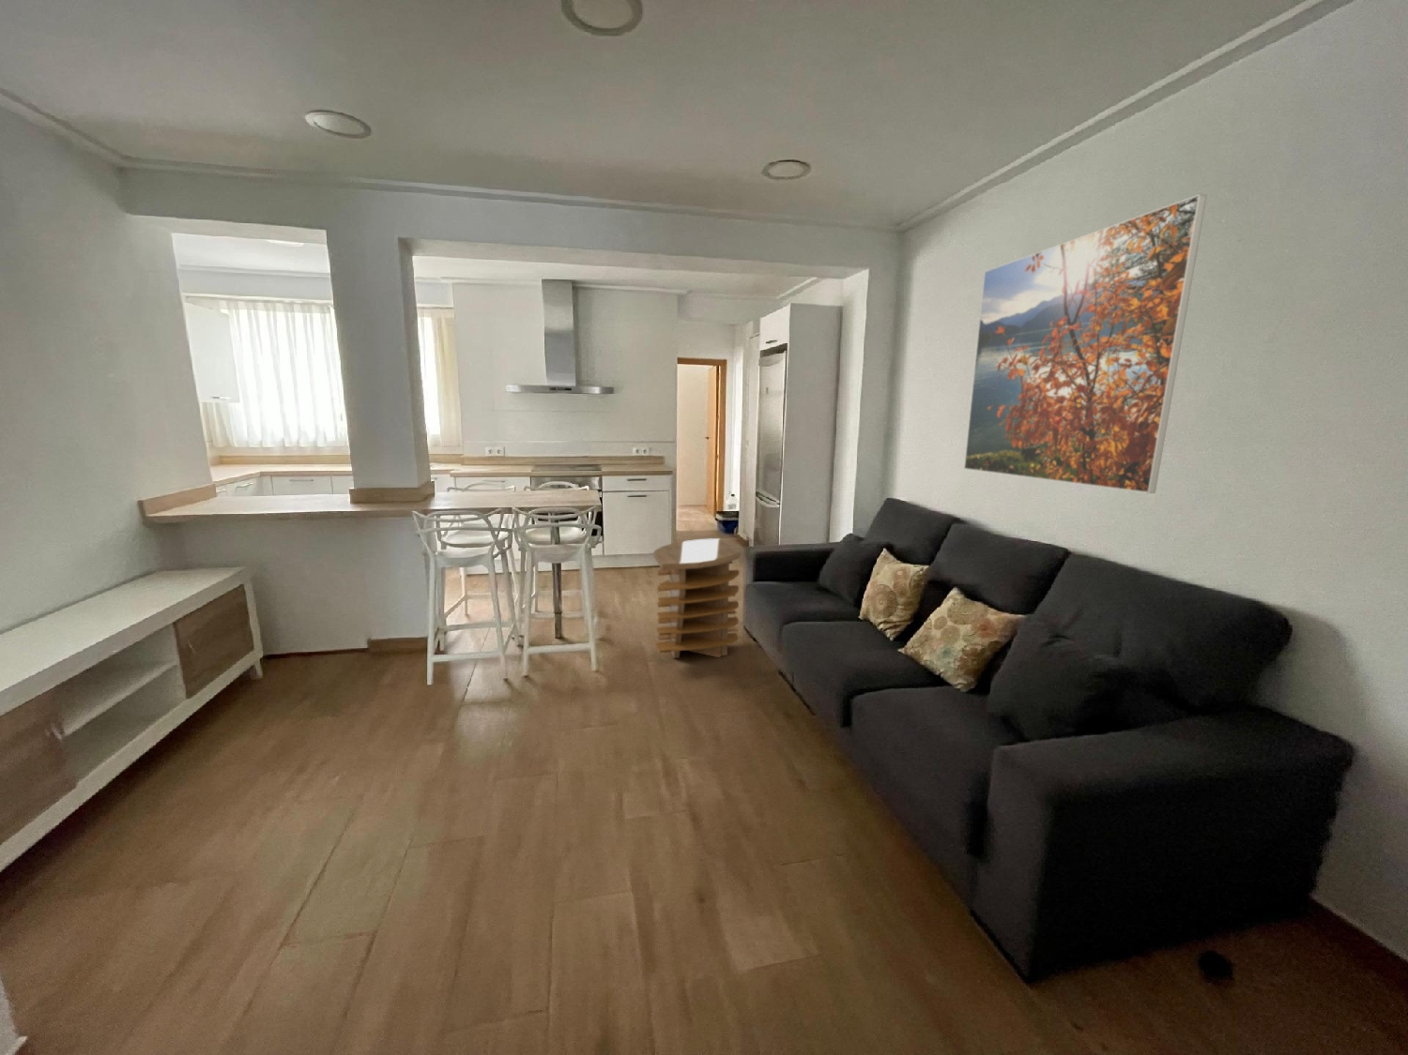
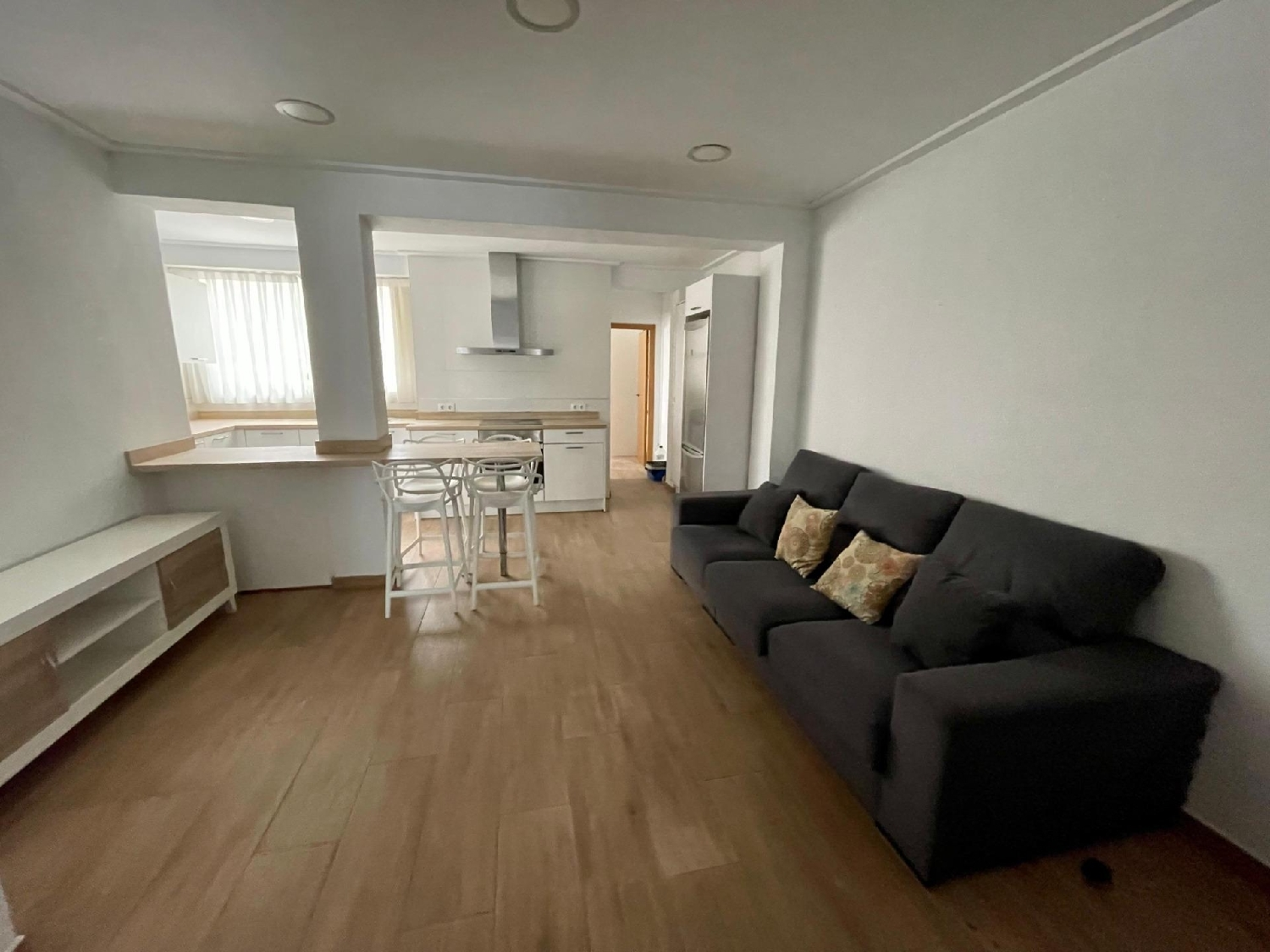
- side table (698, 601)
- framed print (1055, 363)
